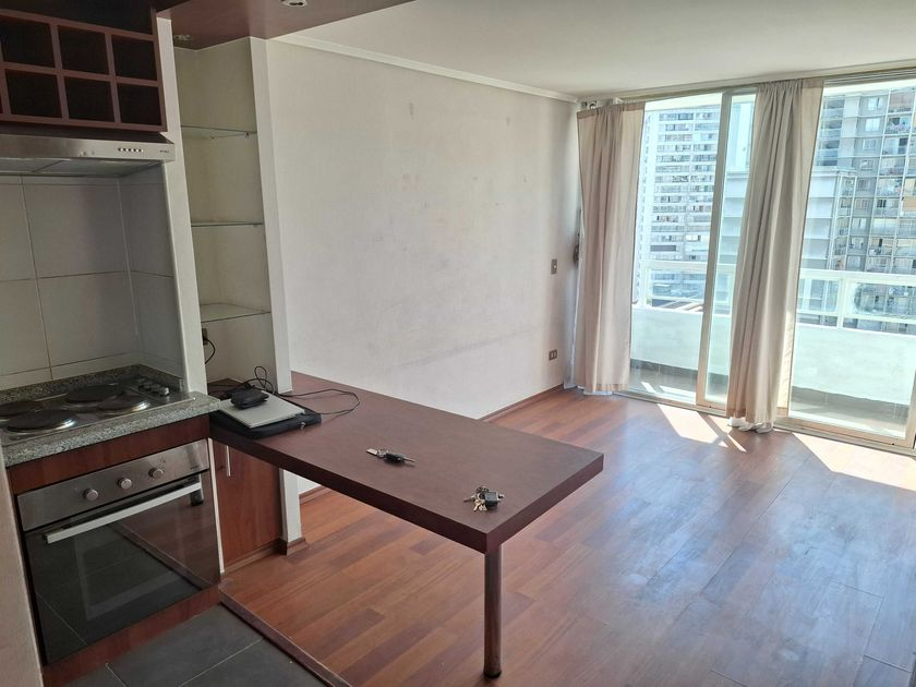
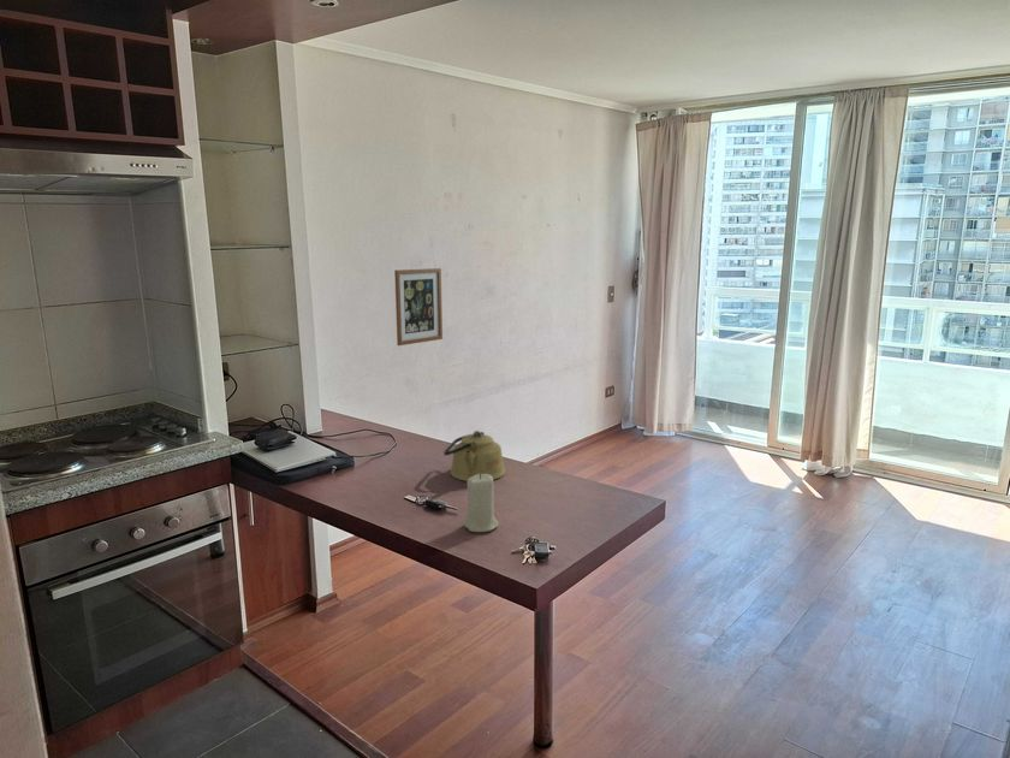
+ wall art (420, 306)
+ kettle (475, 452)
+ candle (481, 499)
